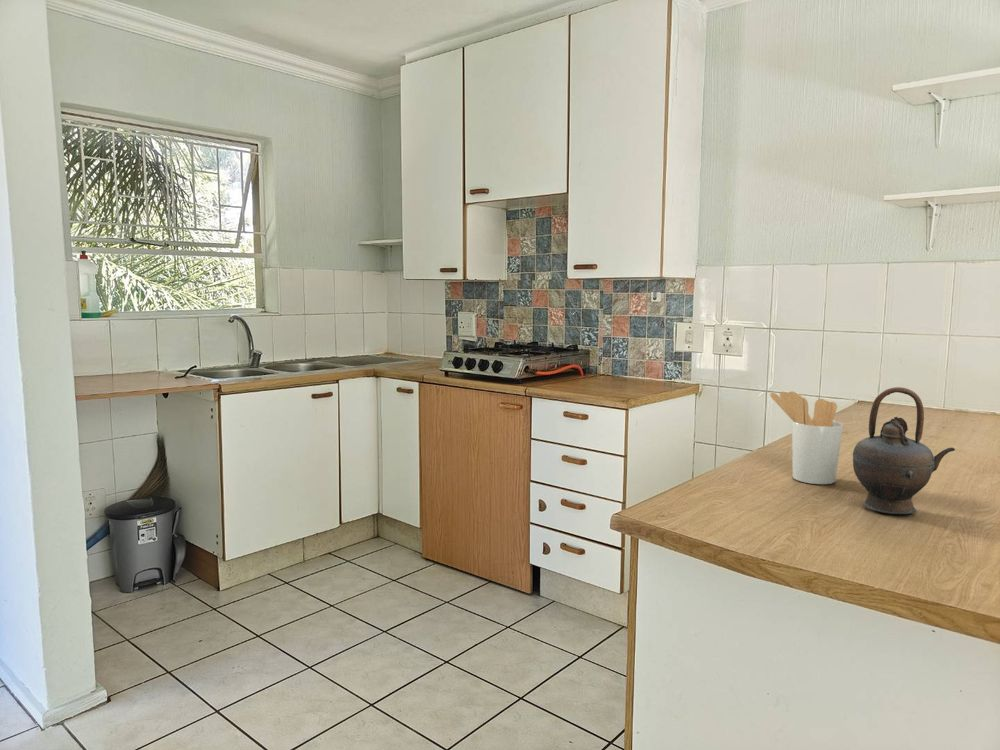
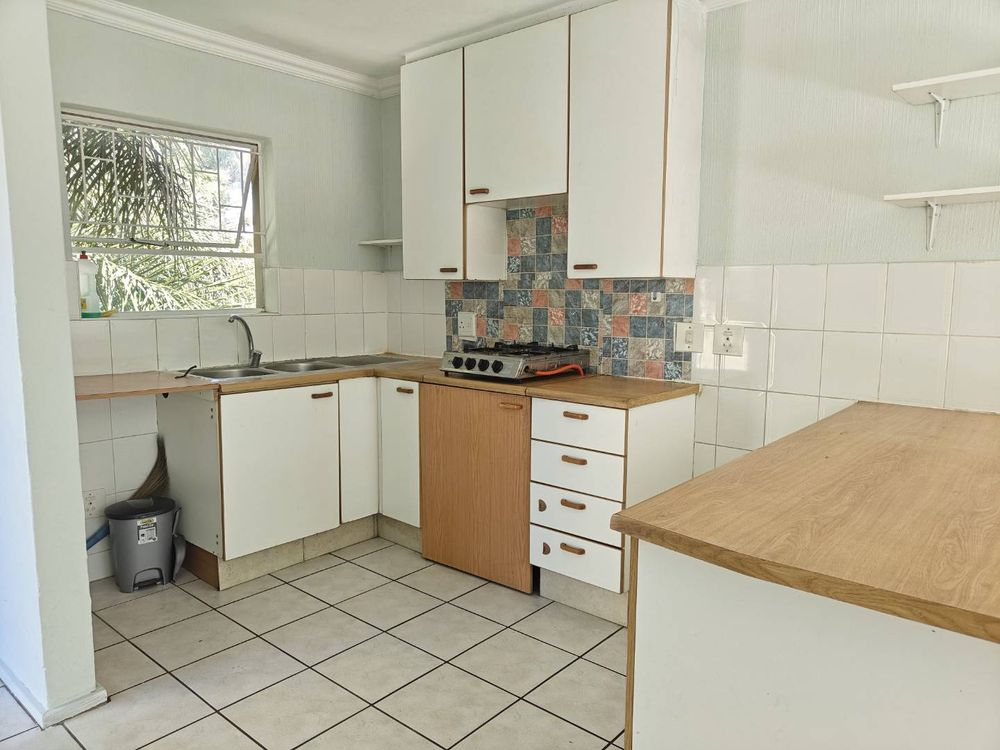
- utensil holder (805, 434)
- teapot (902, 450)
